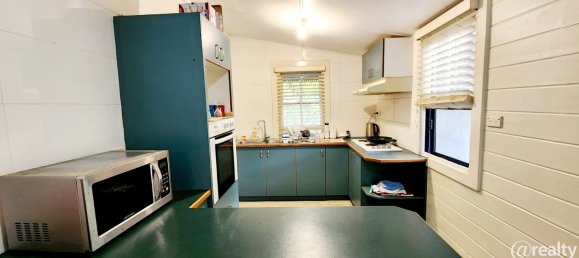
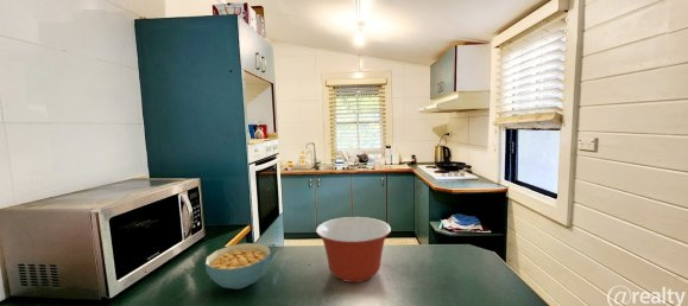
+ mixing bowl (354, 250)
+ cereal bowl (239, 269)
